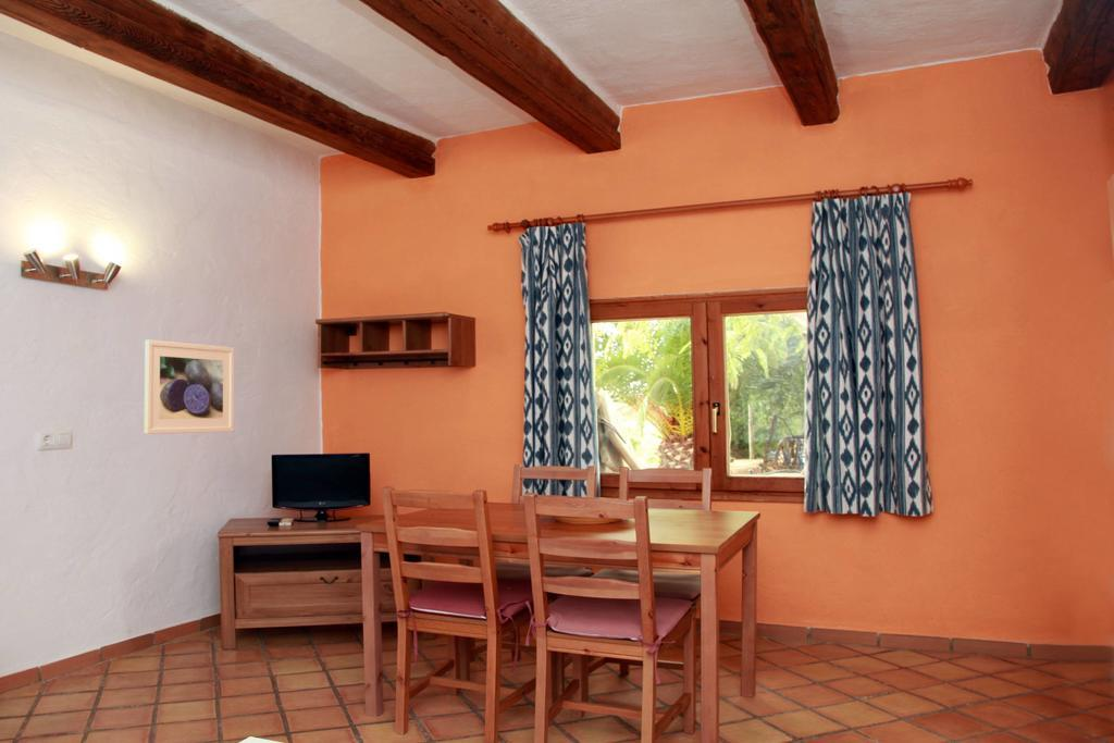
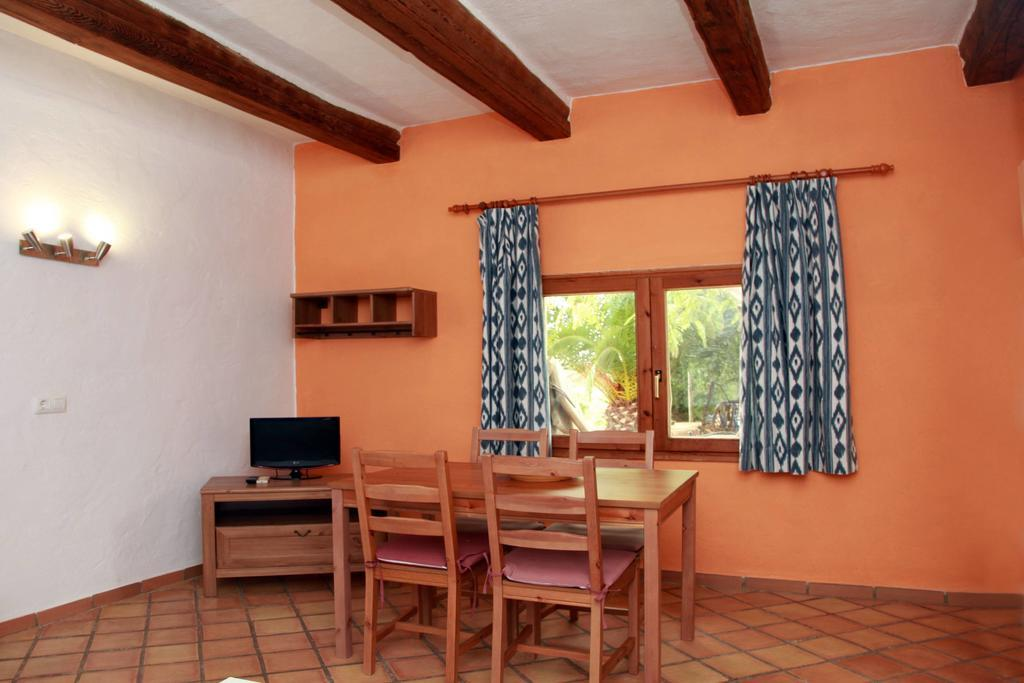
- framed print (191, 387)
